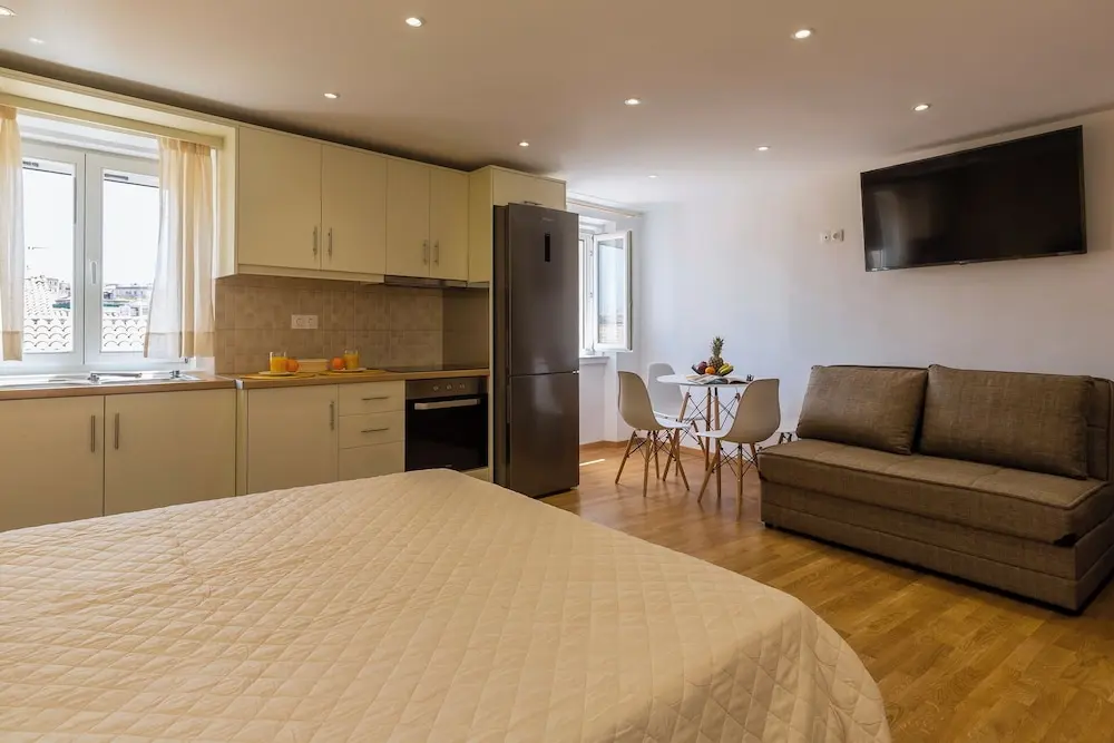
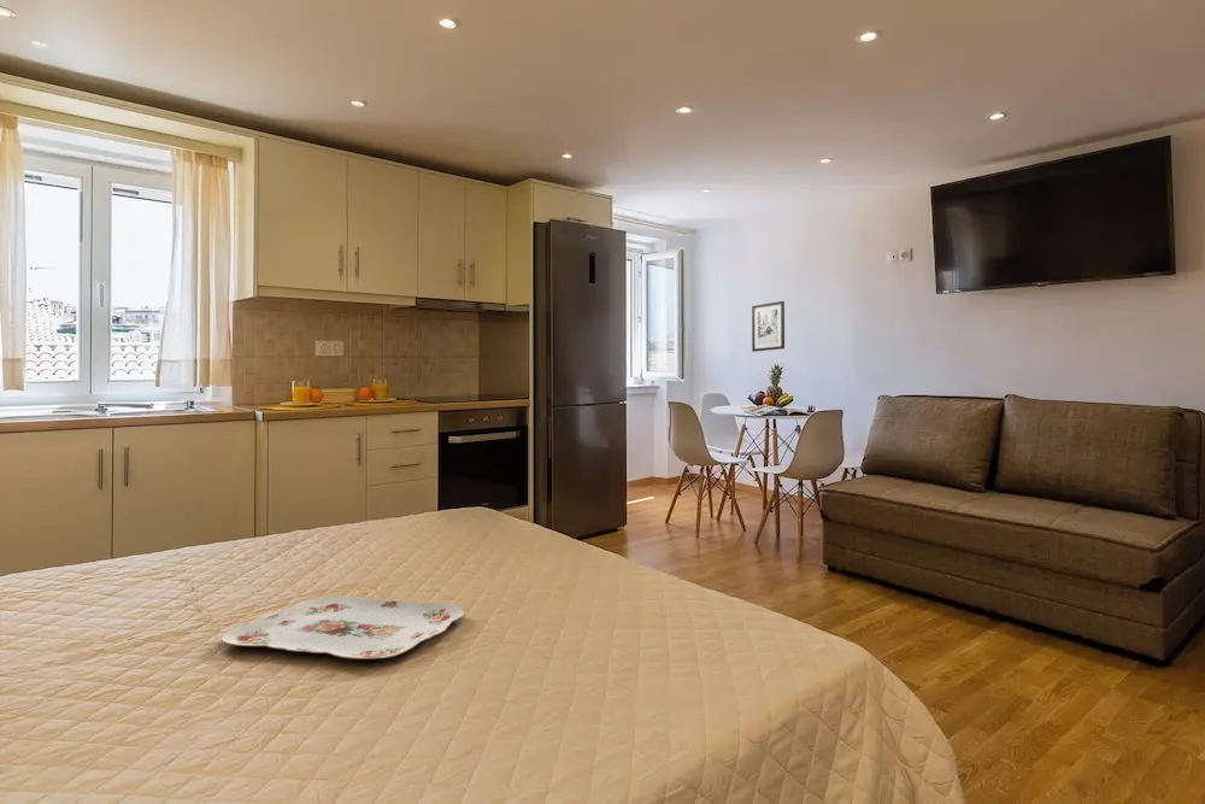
+ serving tray (349, 626)
+ wall art (768, 327)
